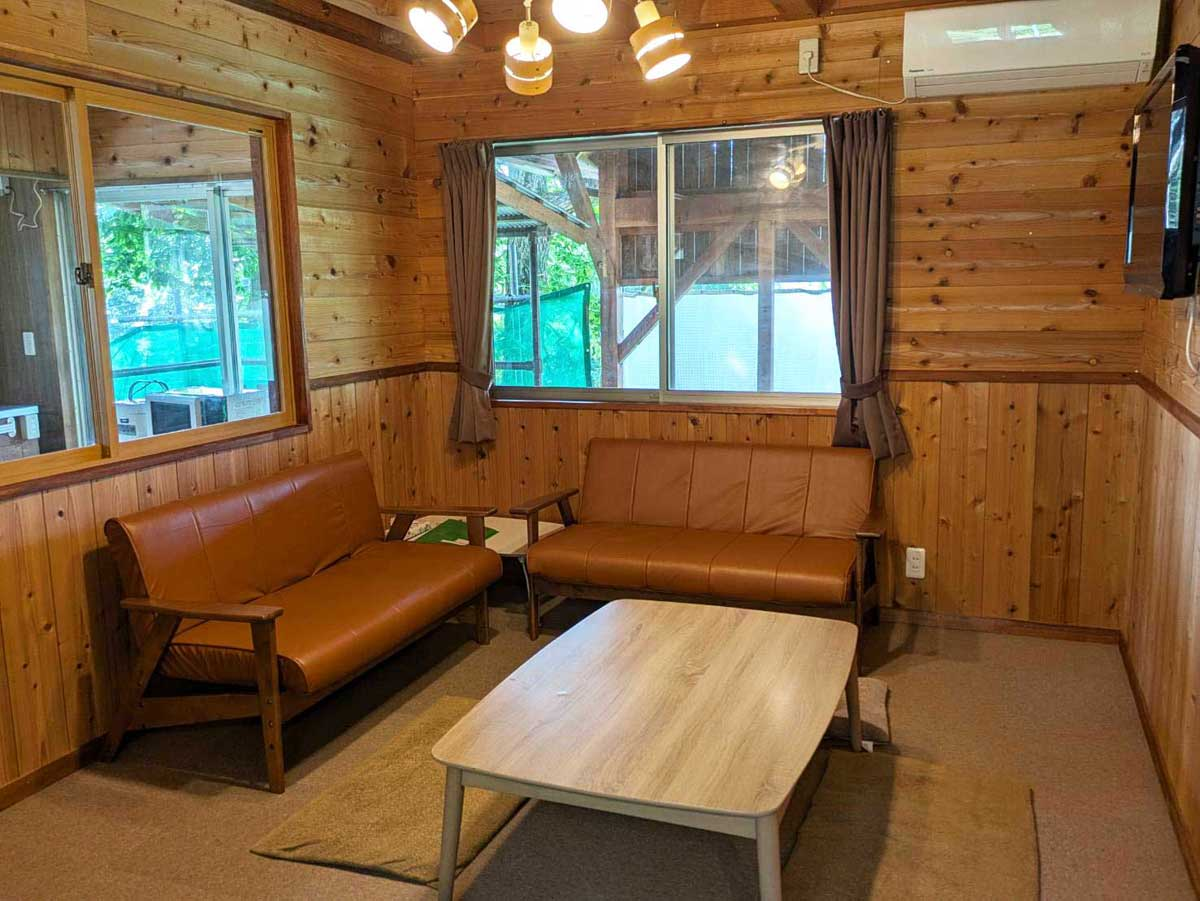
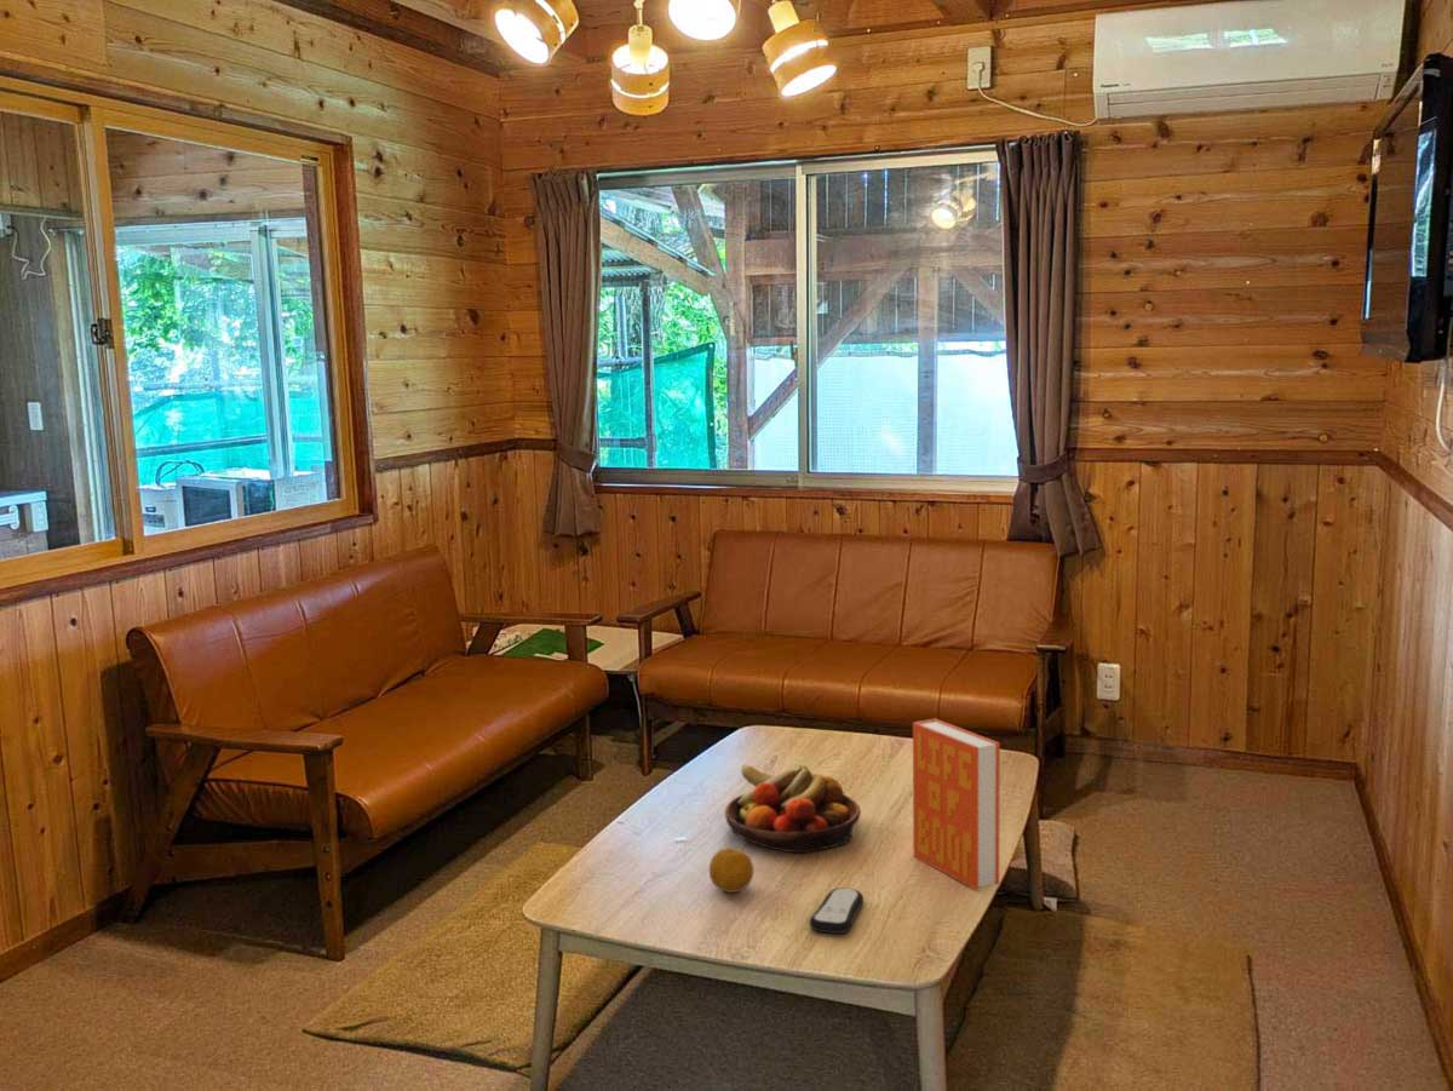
+ book (954, 802)
+ fruit (731, 869)
+ remote control (838, 908)
+ fruit bowl (791, 803)
